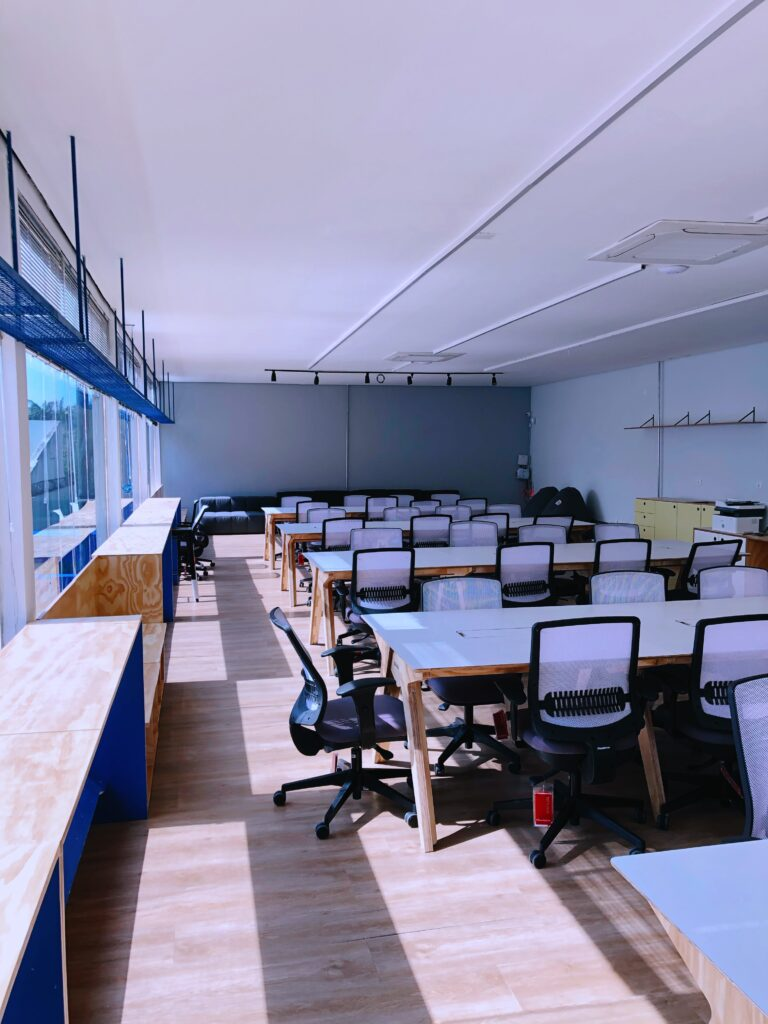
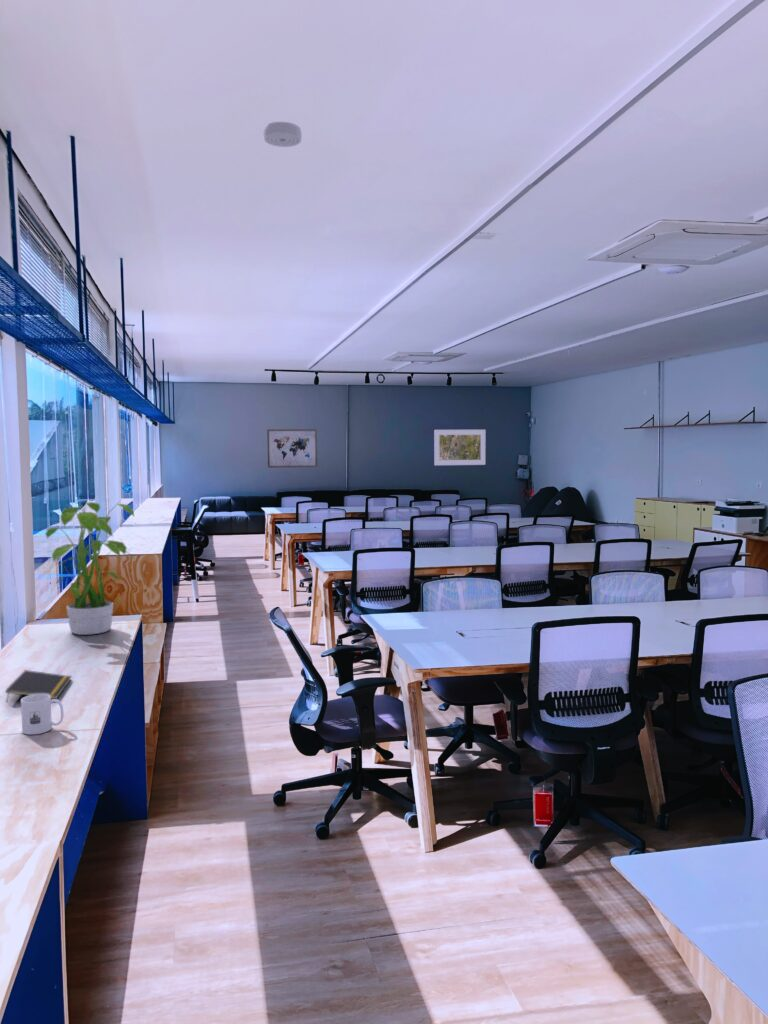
+ notepad (40, 684)
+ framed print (460, 447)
+ smoke detector (282, 134)
+ potted plant (93, 567)
+ wall art (292, 448)
+ mug (42, 713)
